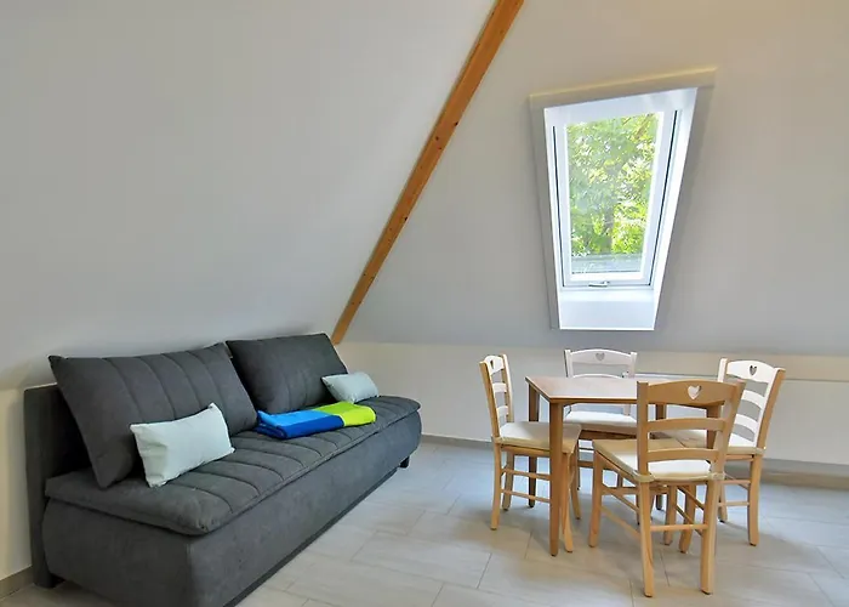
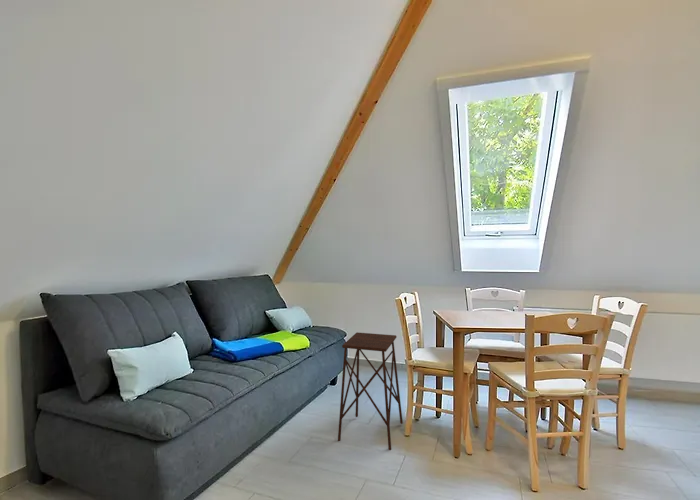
+ side table (368, 384)
